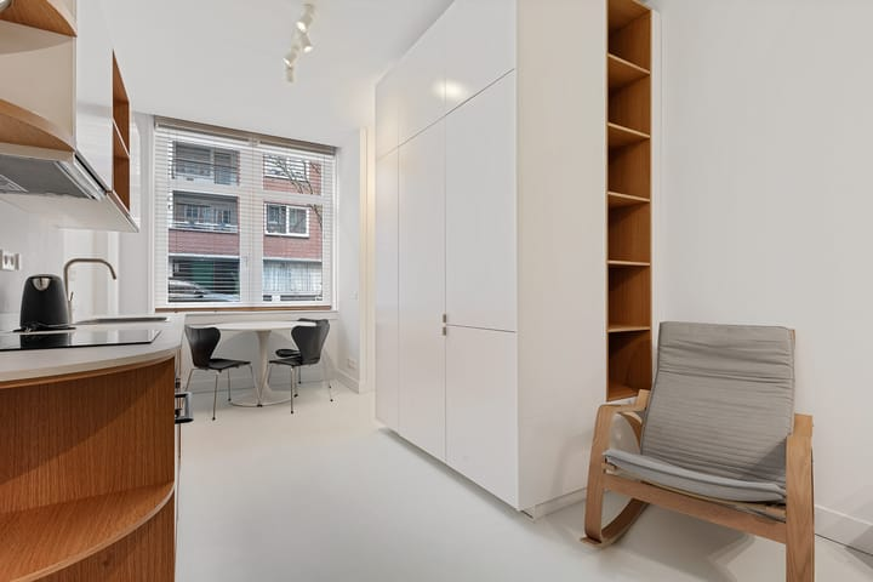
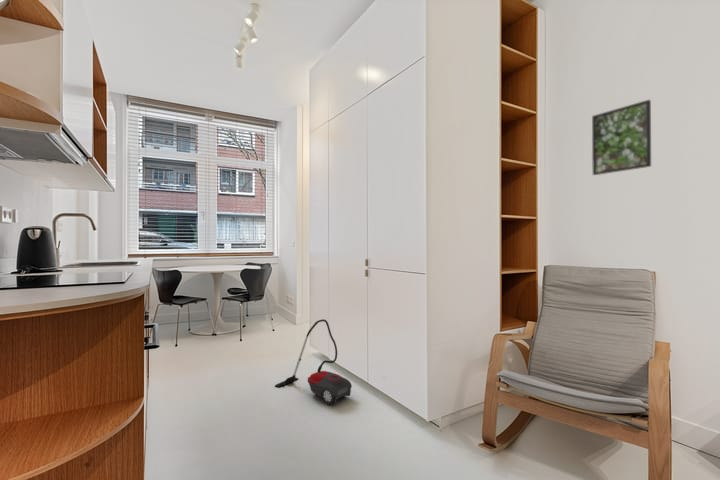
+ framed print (619, 139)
+ vacuum cleaner (323, 361)
